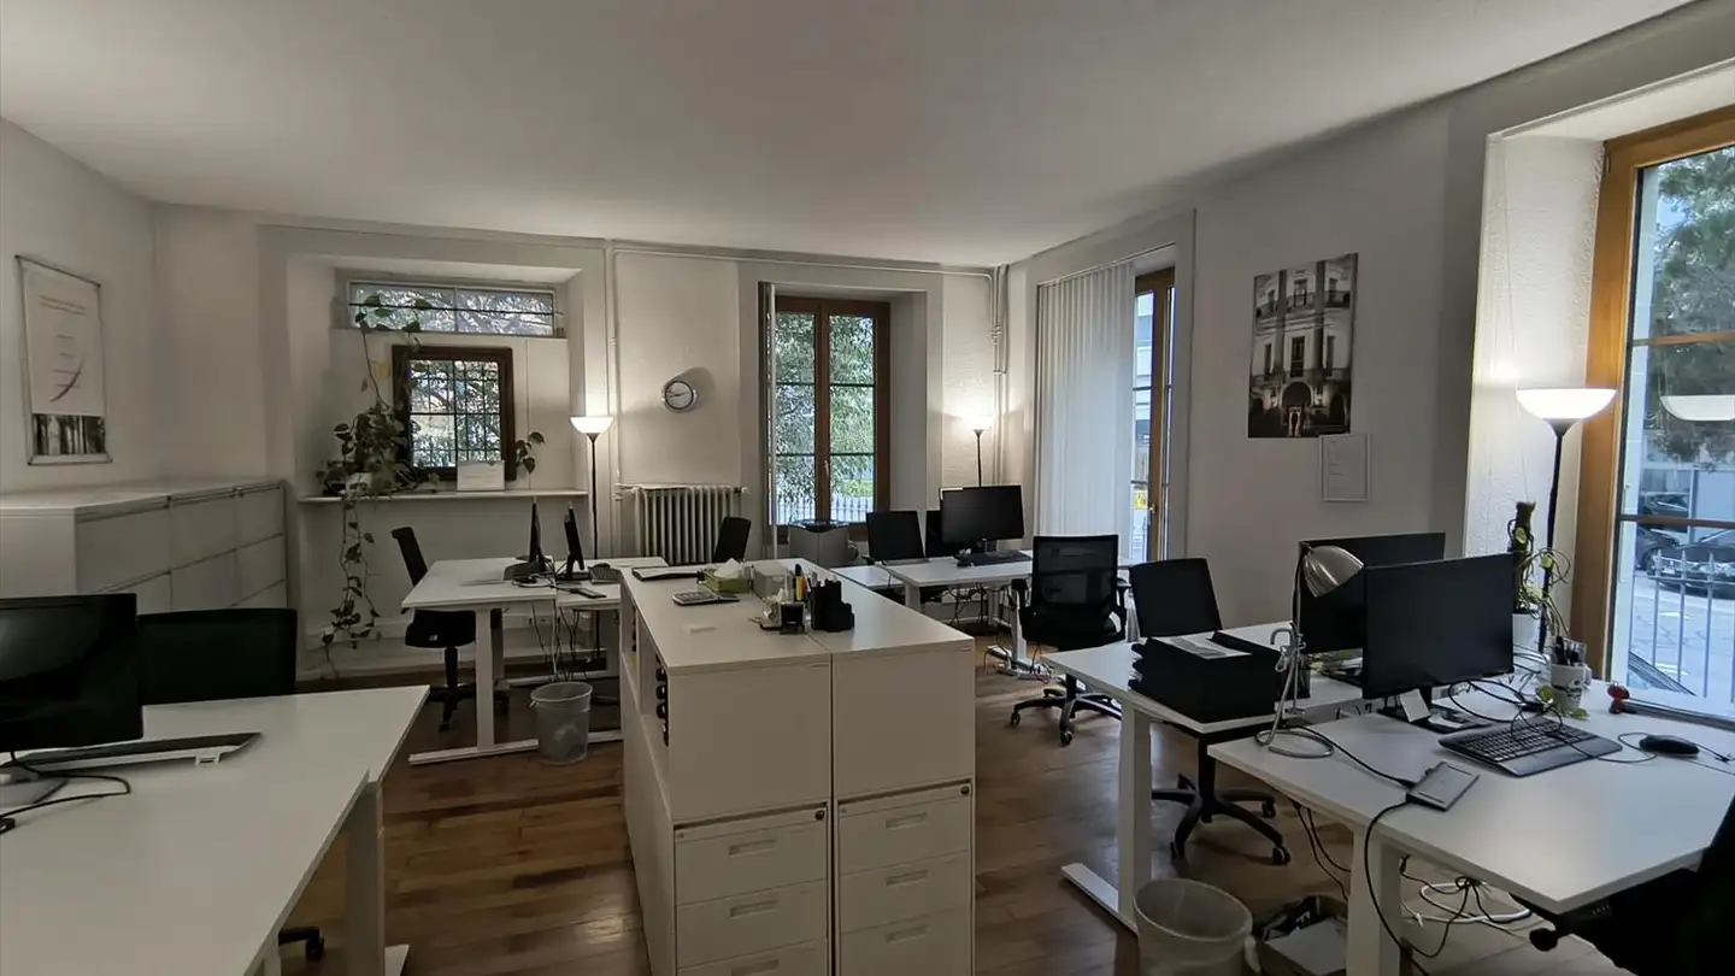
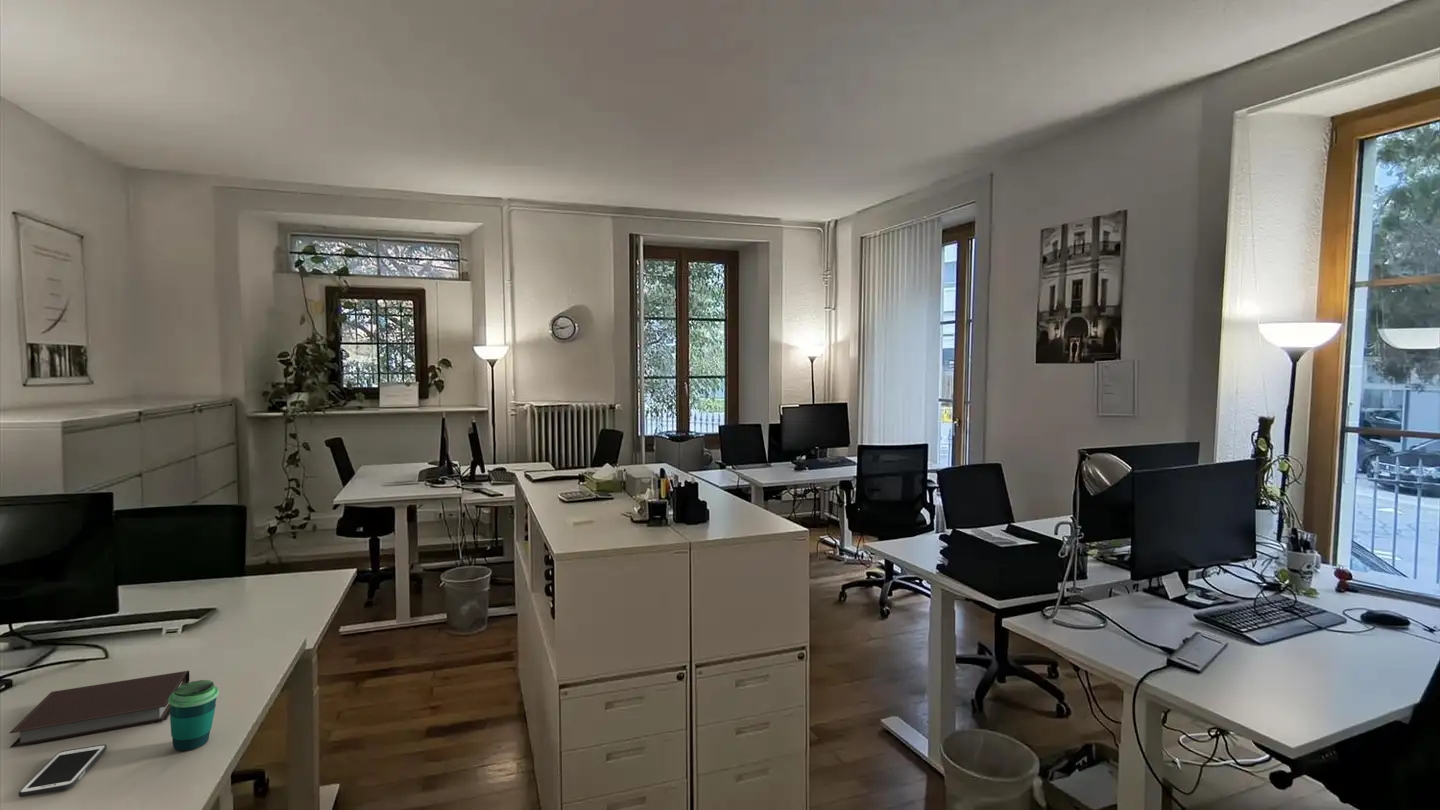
+ cup (194, 715)
+ cell phone (65, 769)
+ notebook (108, 704)
